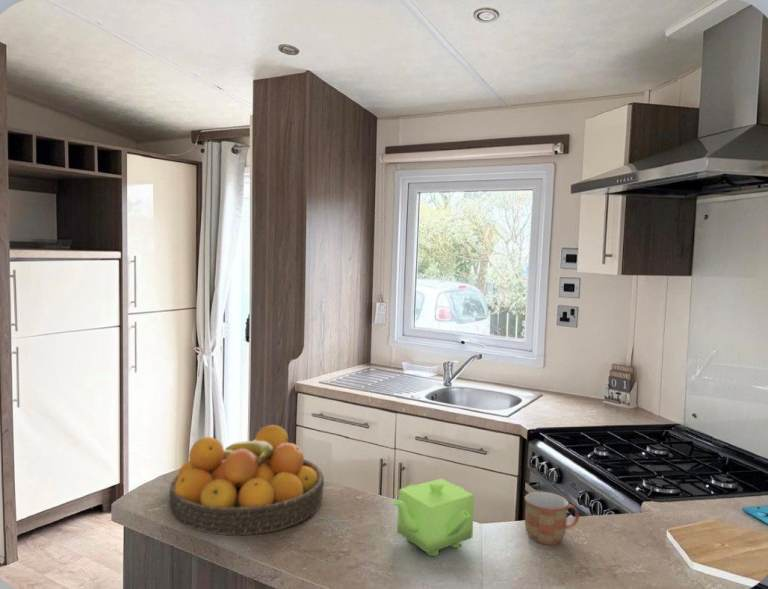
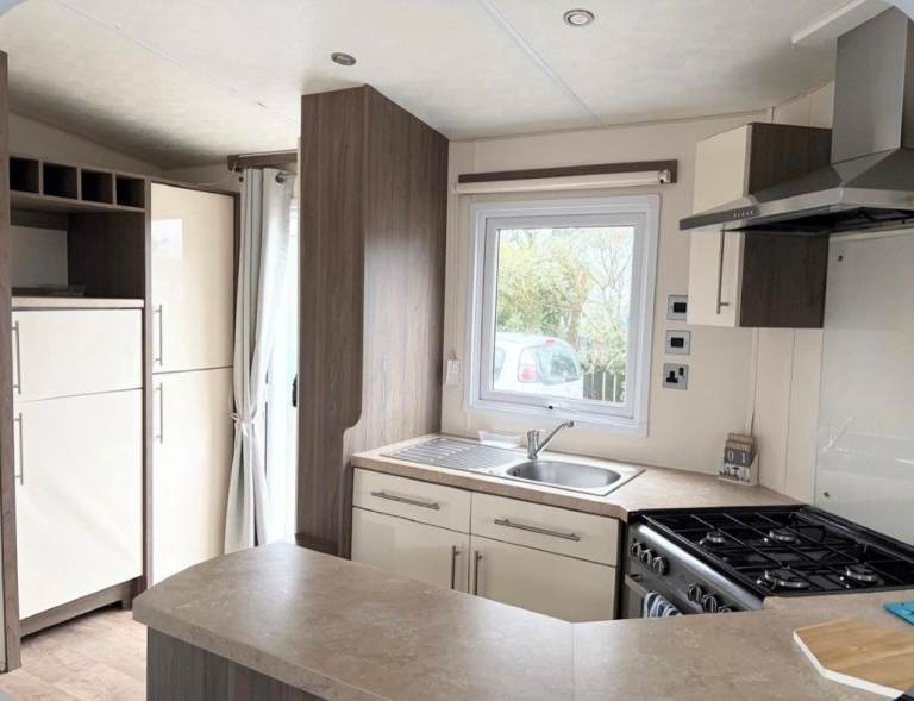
- fruit bowl (249, 467)
- mug (551, 518)
- teapot (428, 514)
